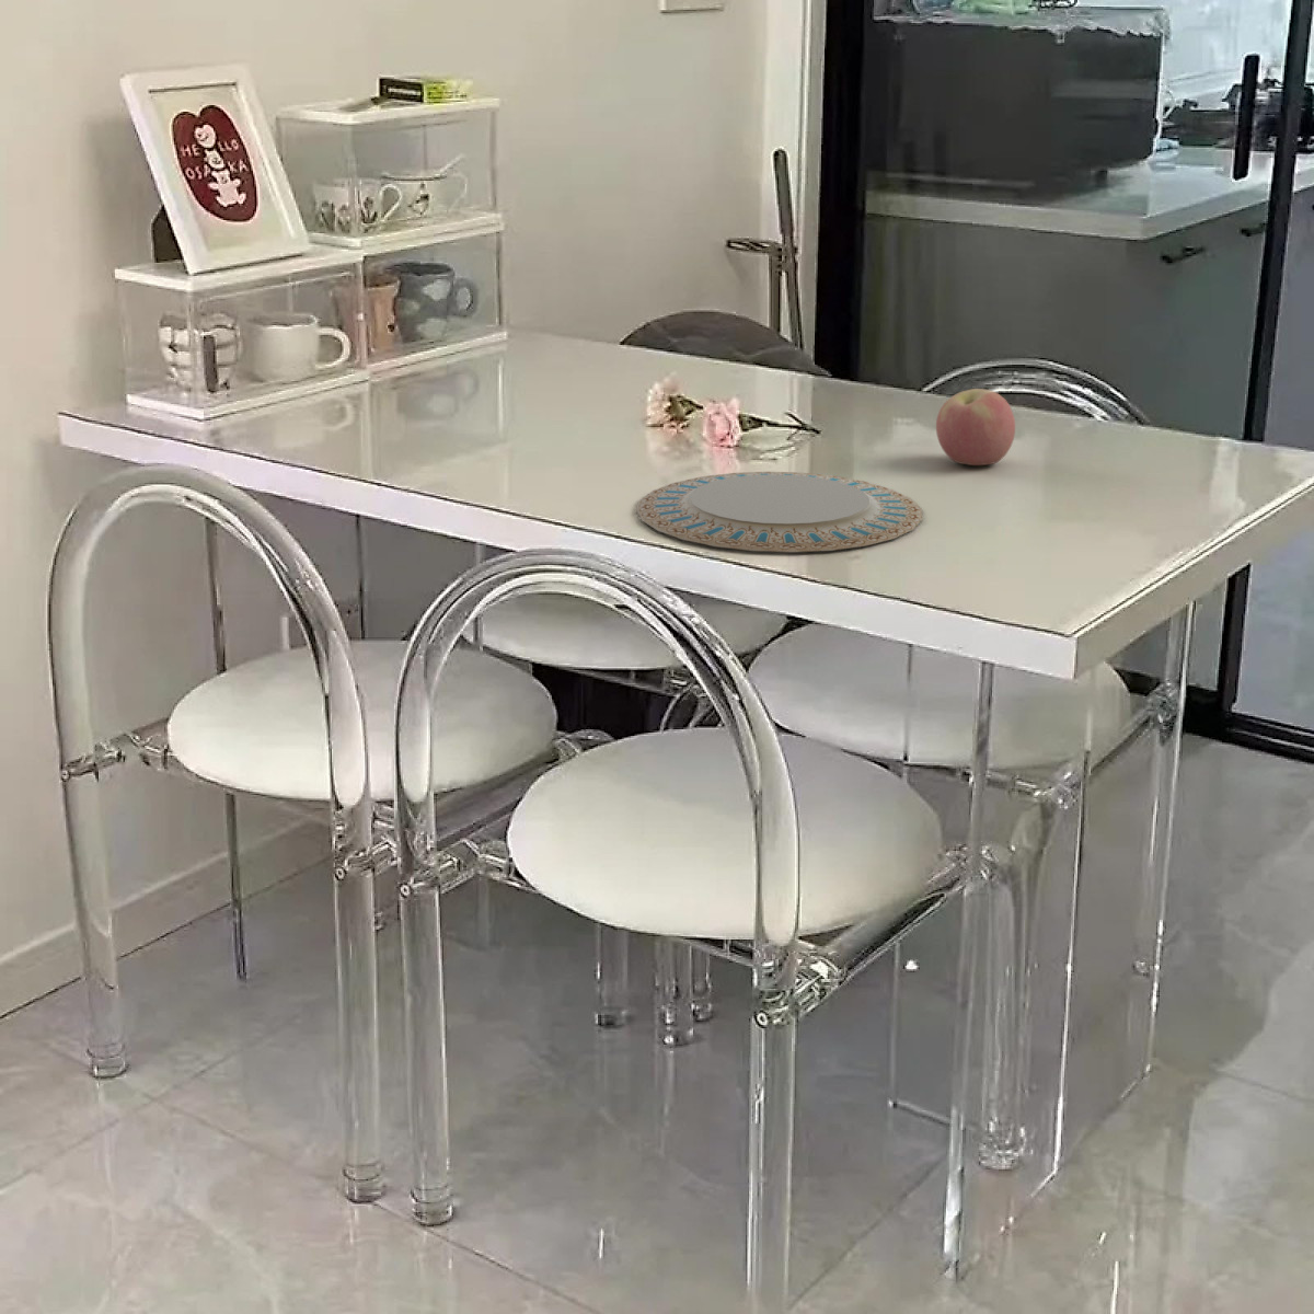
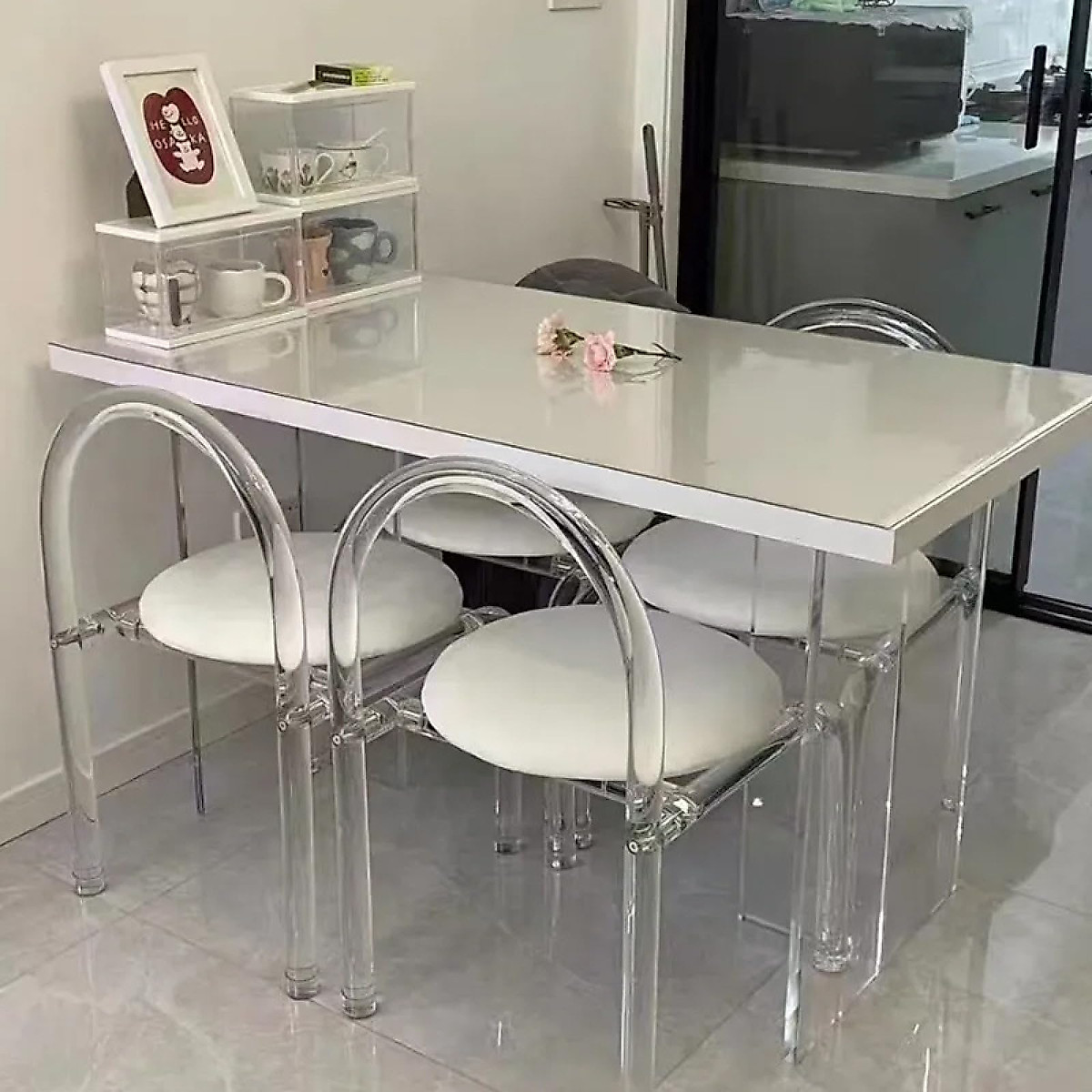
- chinaware (779, 504)
- apple (975, 426)
